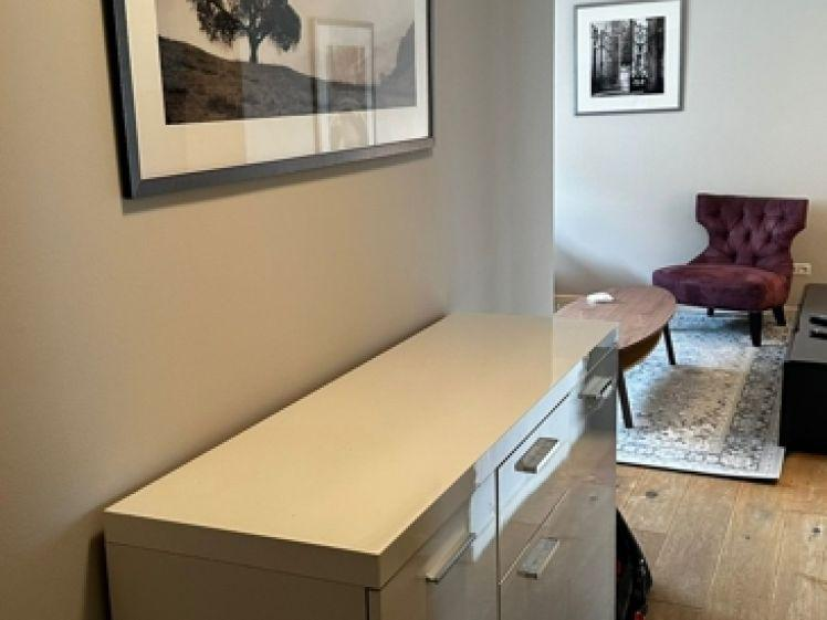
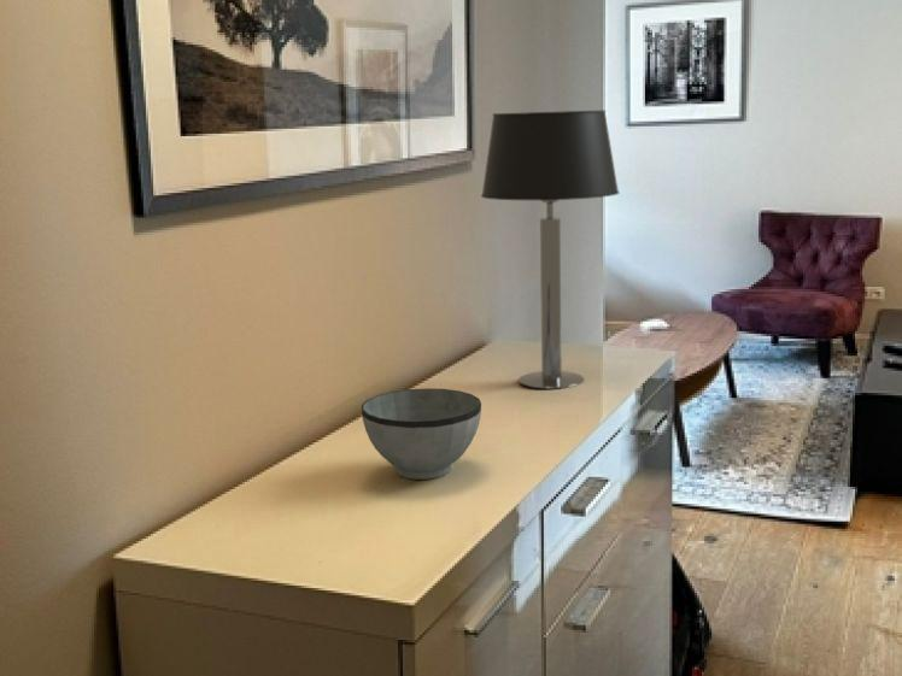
+ table lamp (550, 249)
+ bowl (422, 436)
